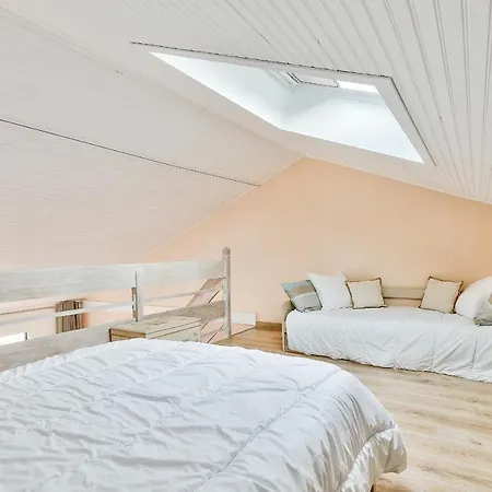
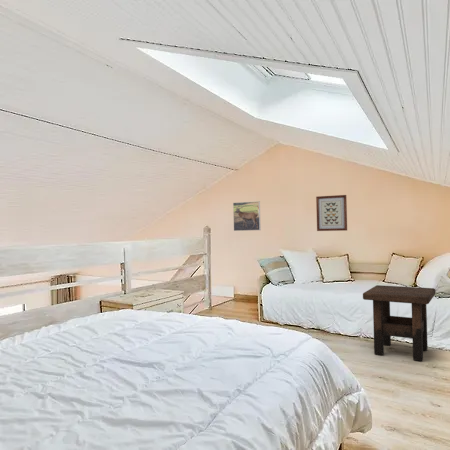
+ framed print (246, 216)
+ wall art (331, 213)
+ side table (400, 321)
